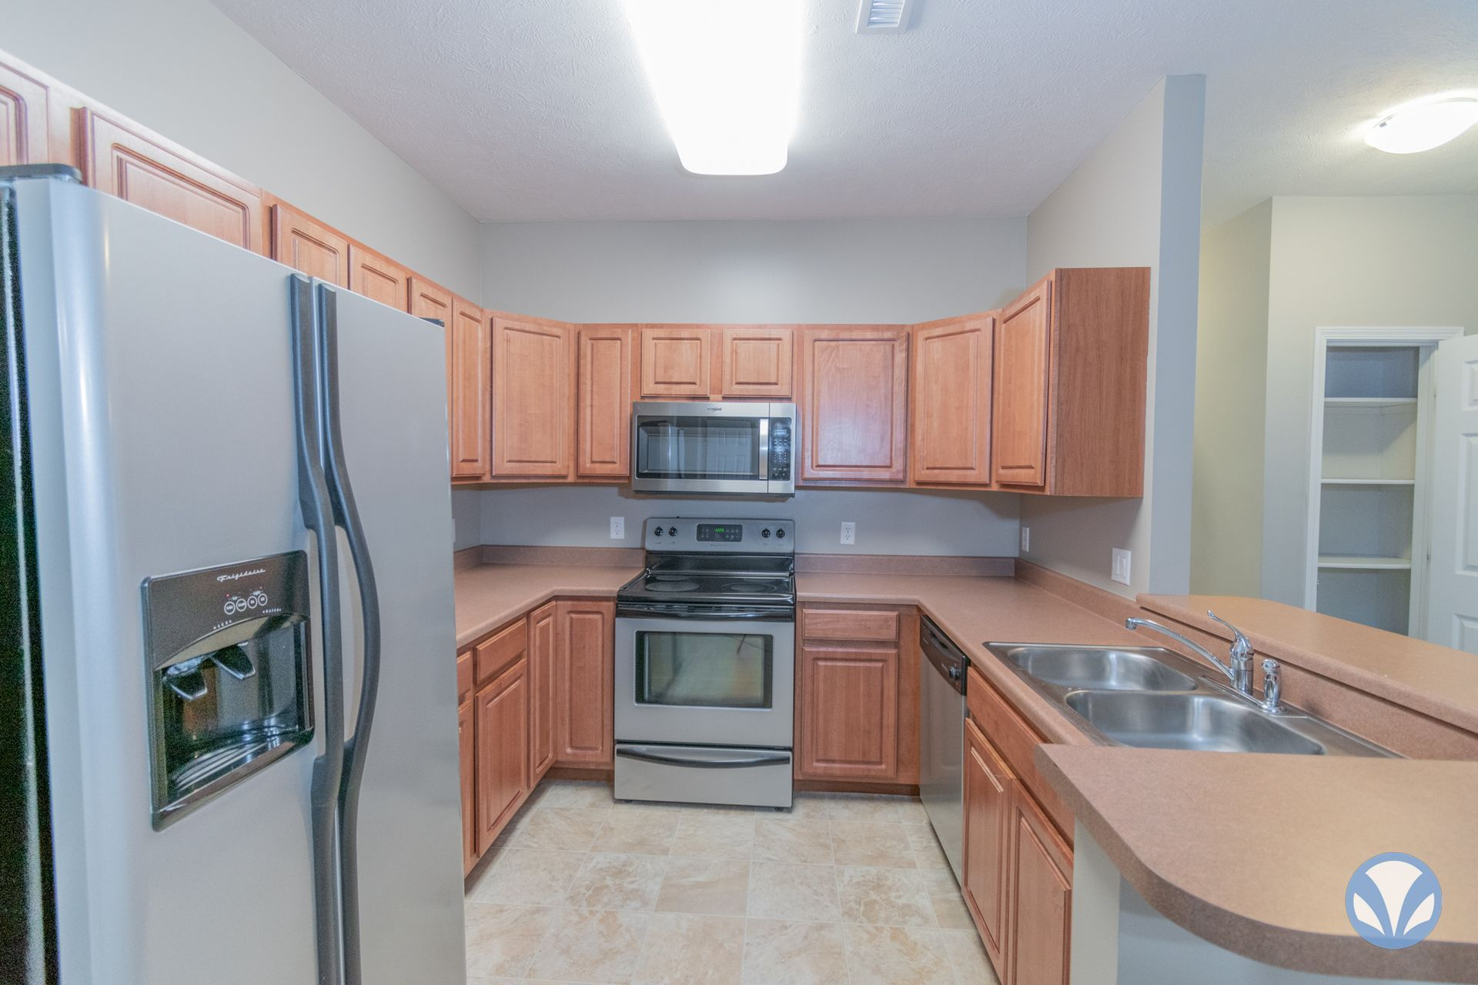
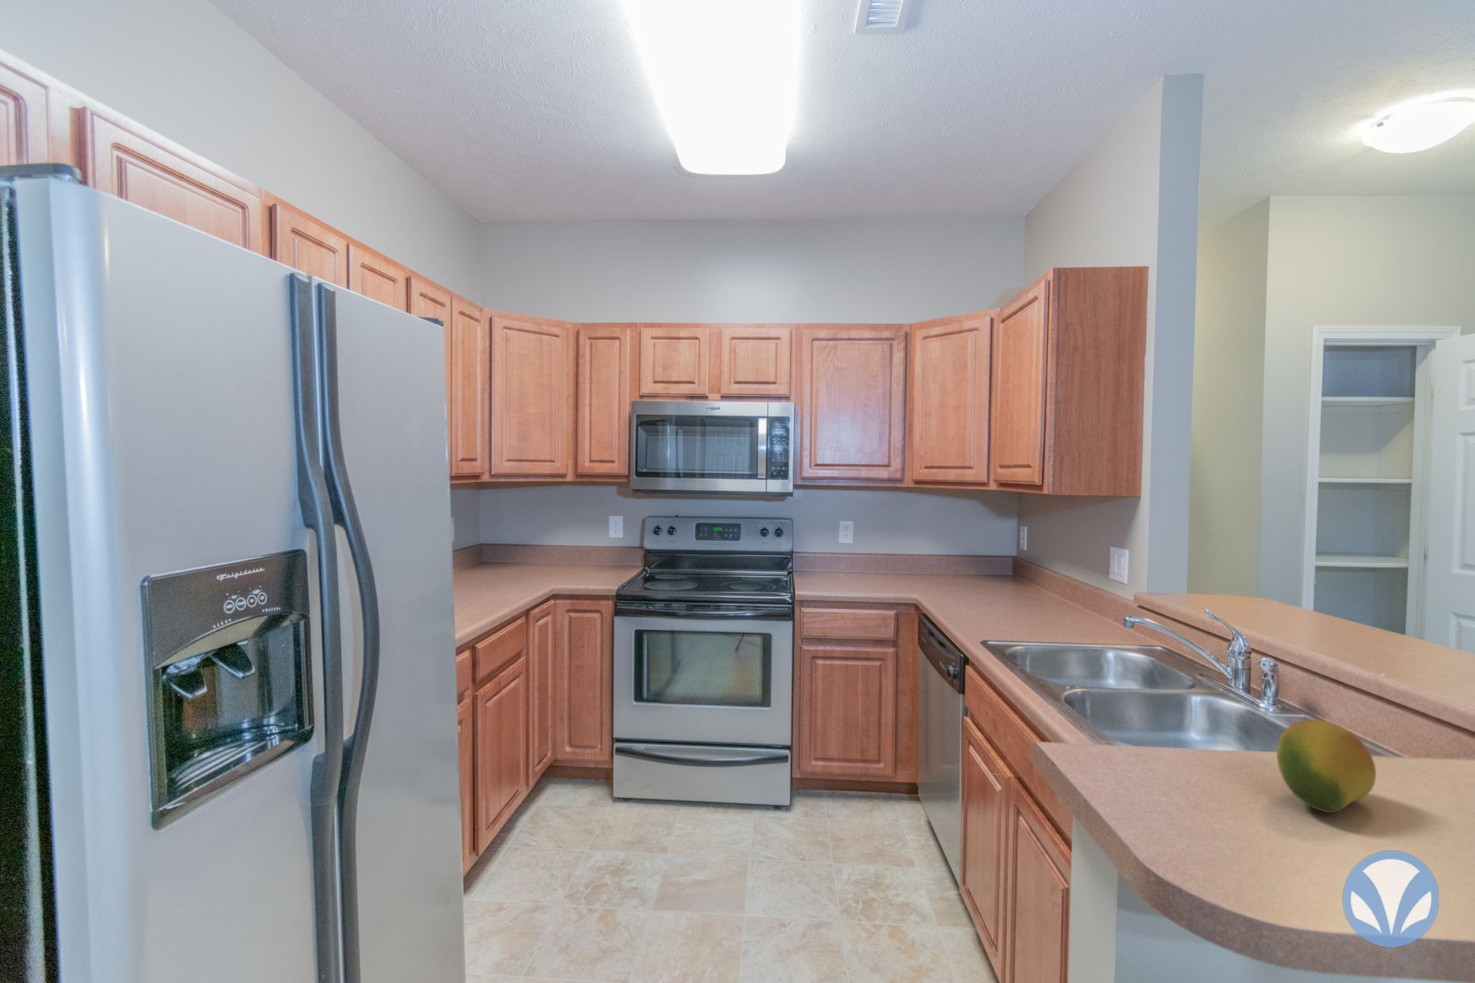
+ fruit (1320, 762)
